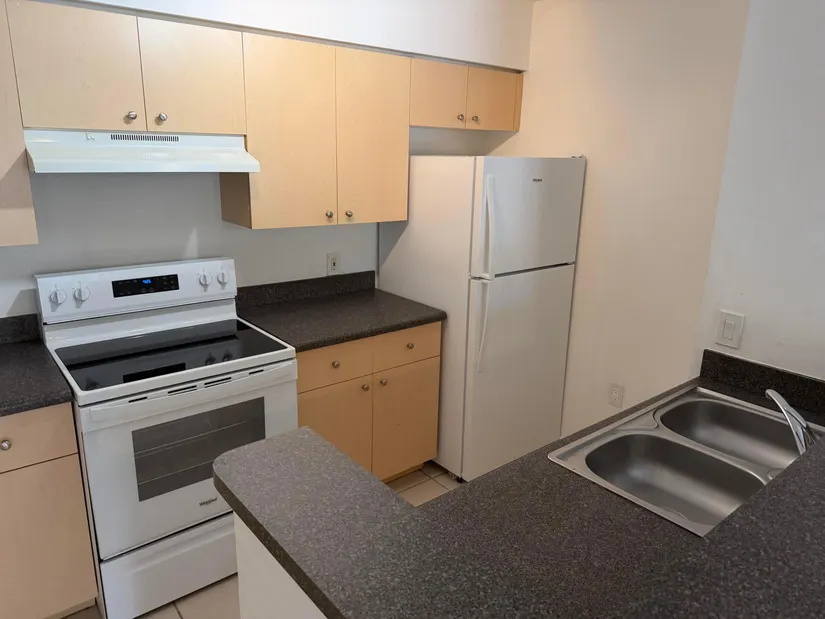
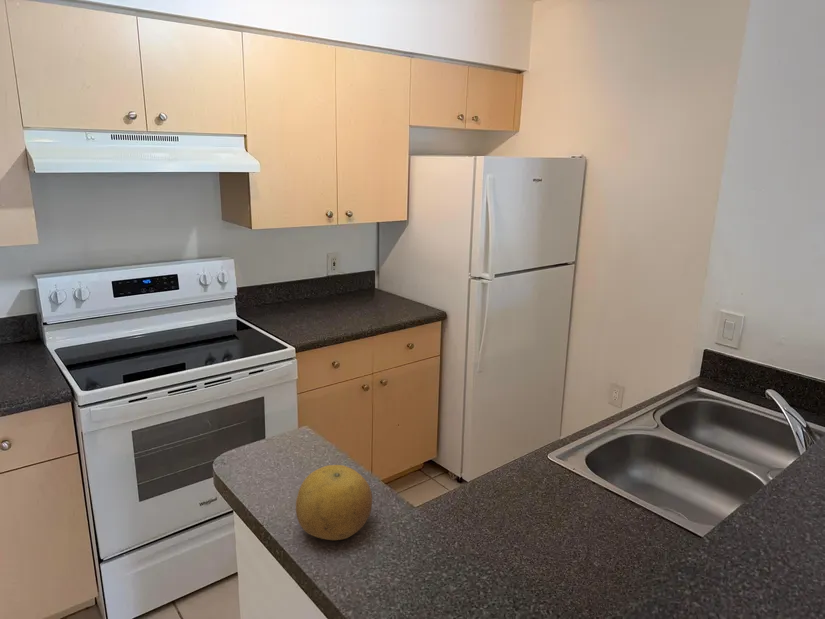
+ fruit (334, 501)
